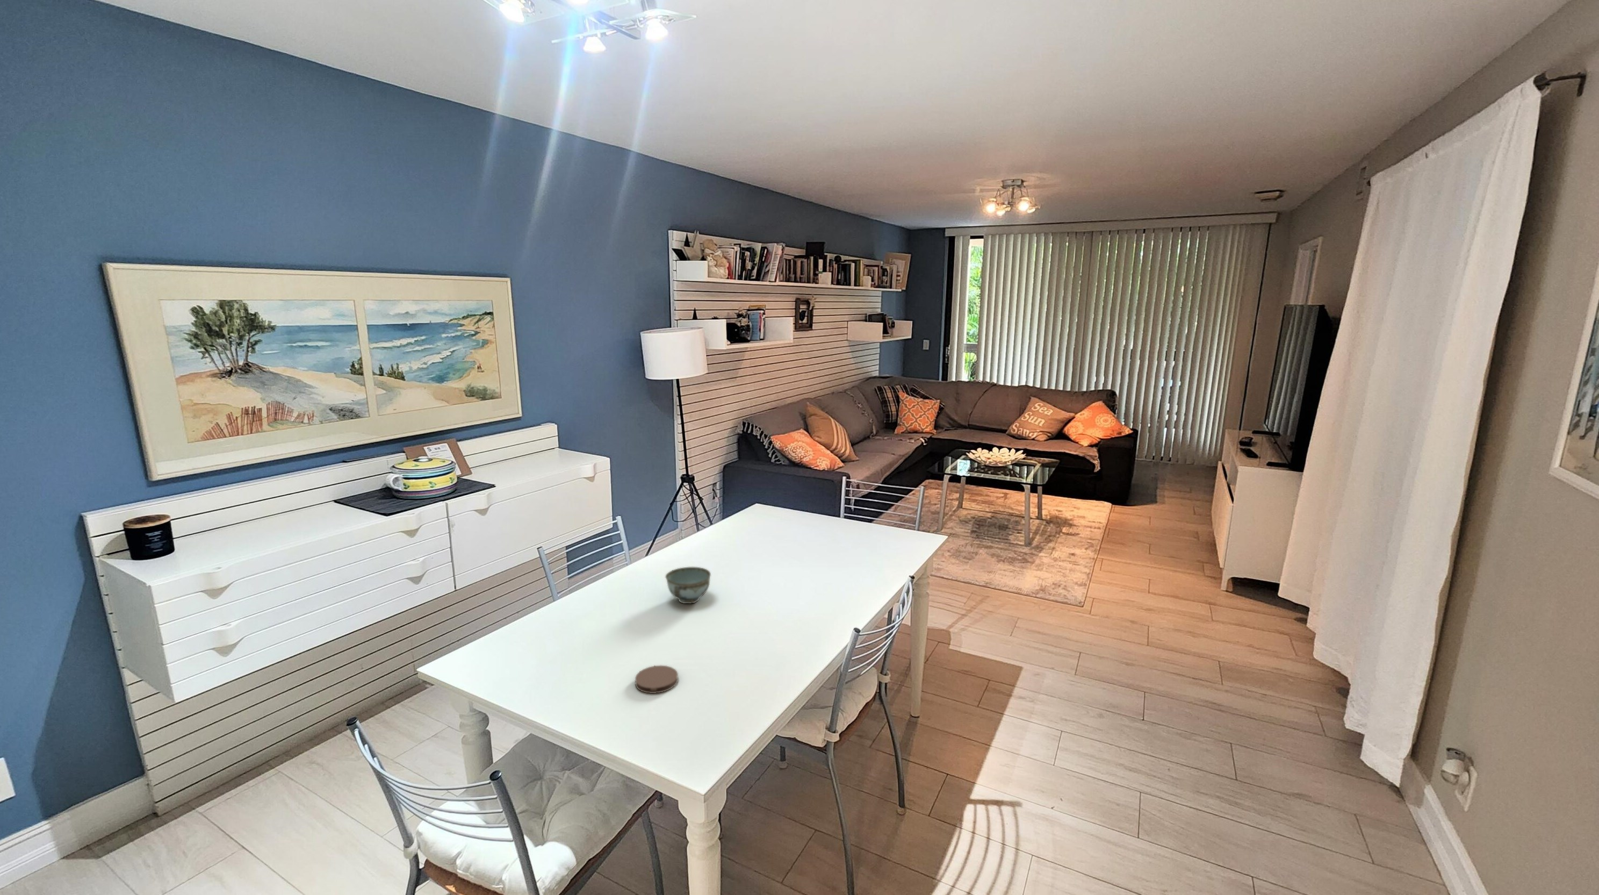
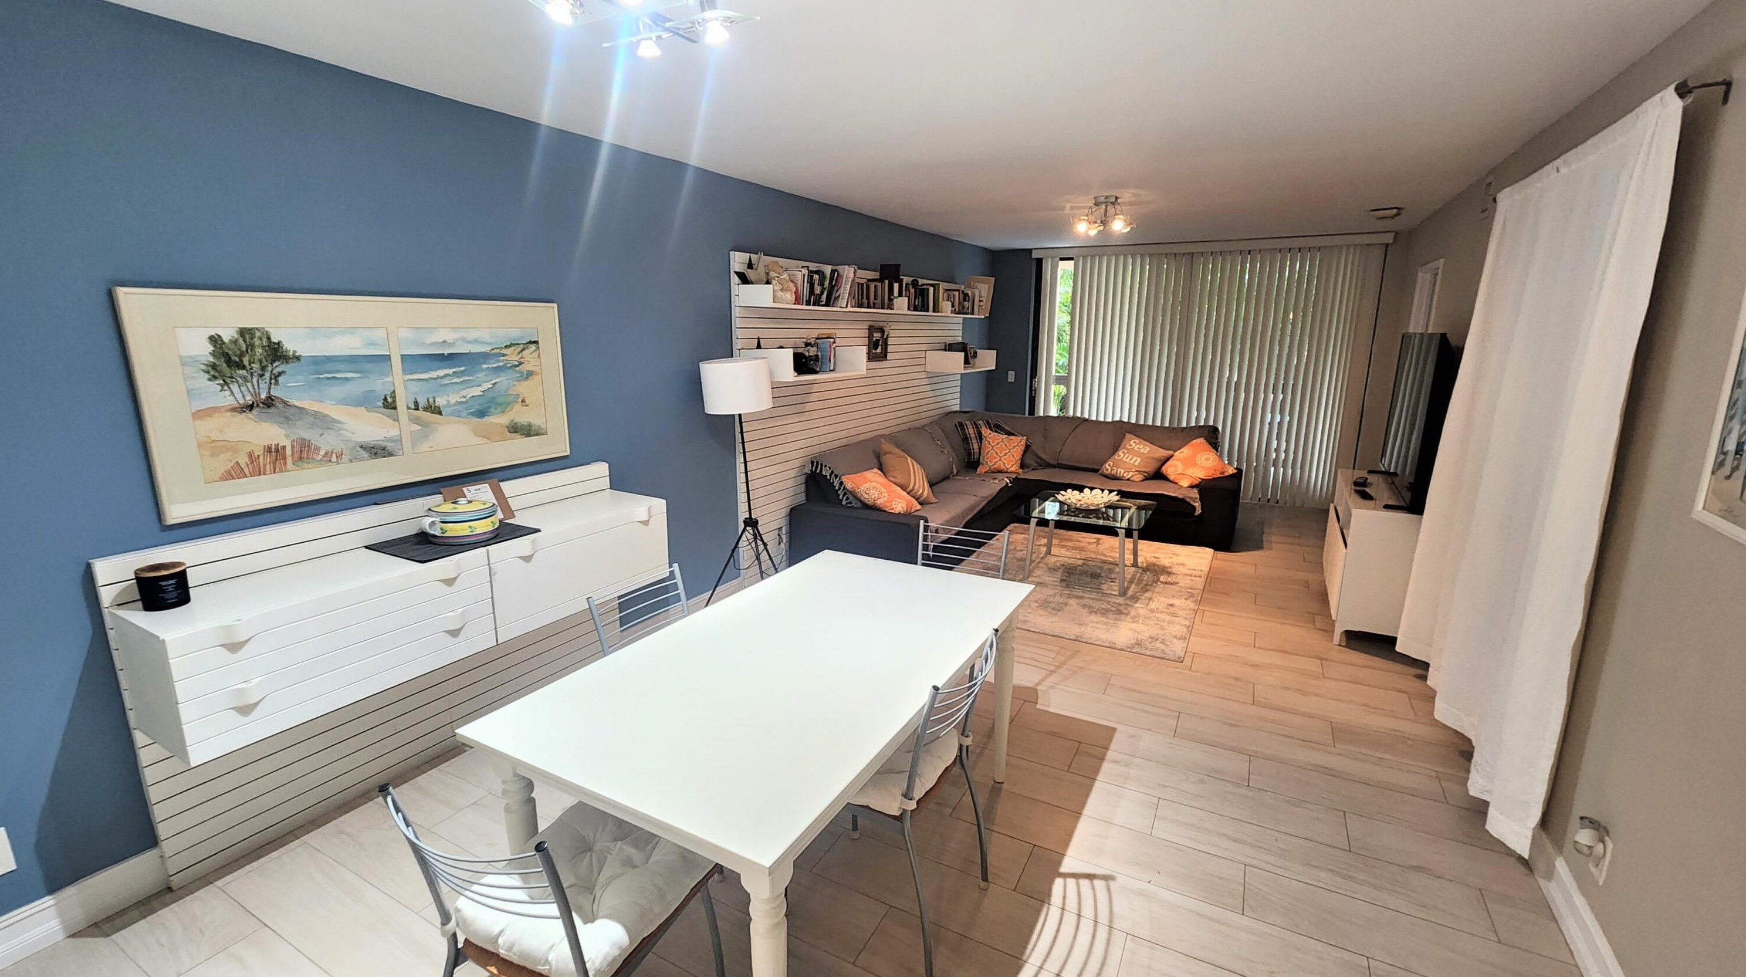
- bowl (689, 588)
- coaster (657, 679)
